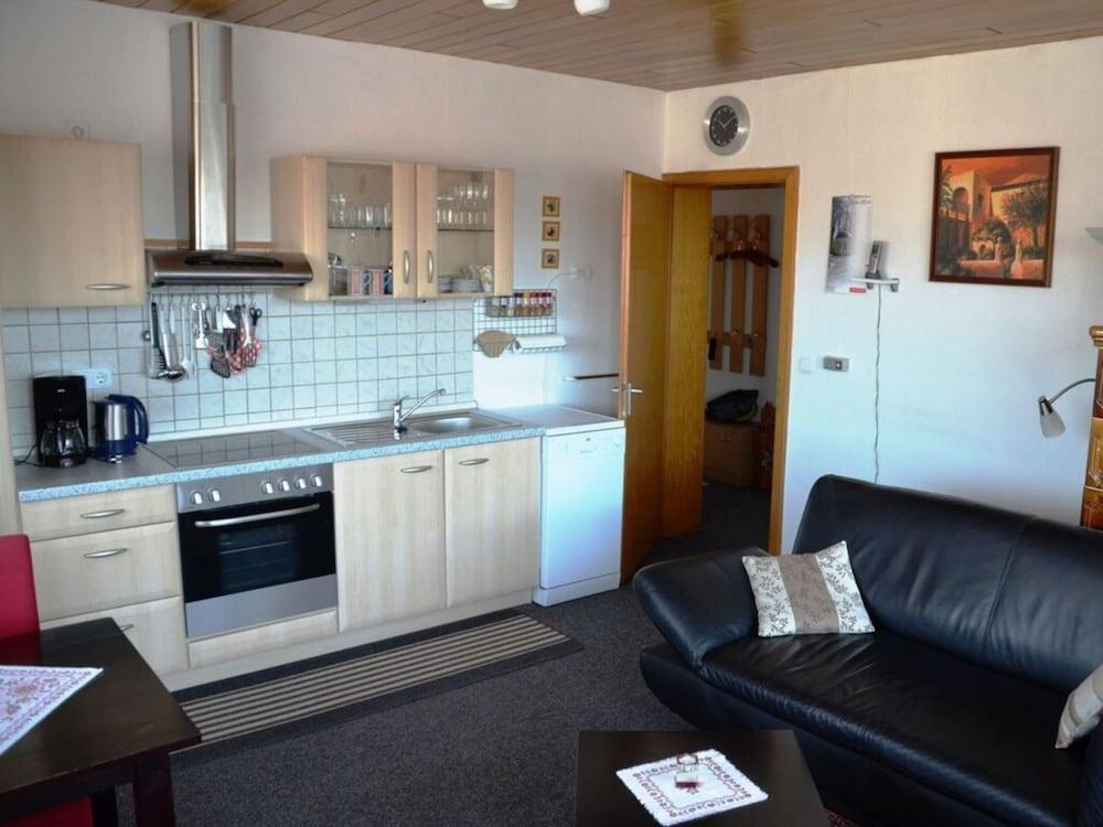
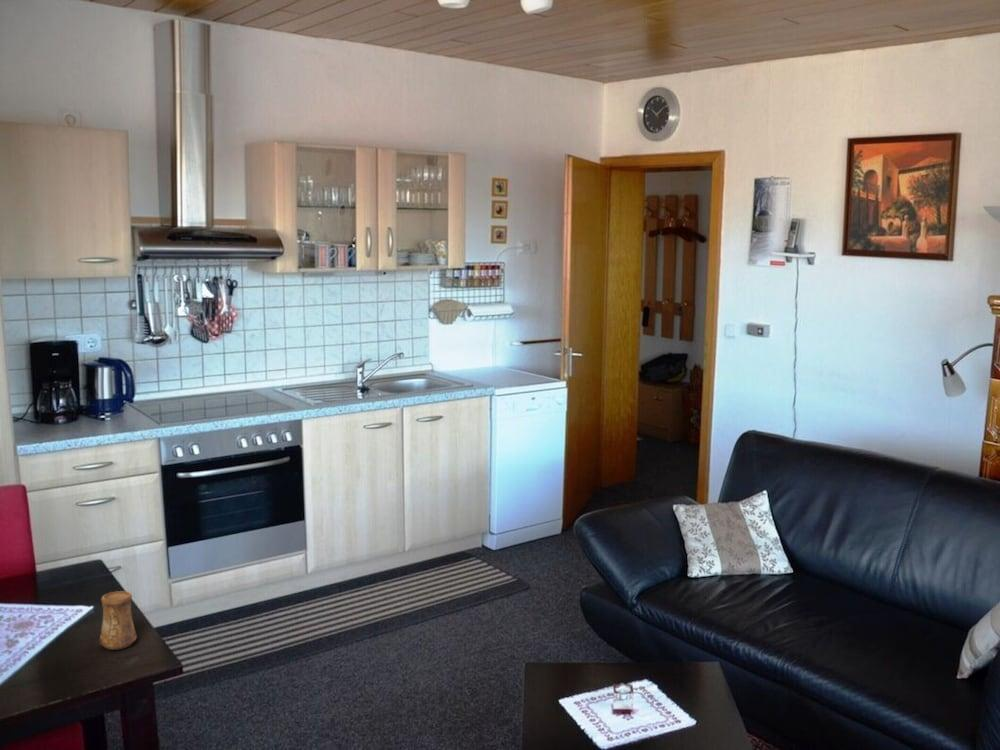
+ cup (117, 620)
